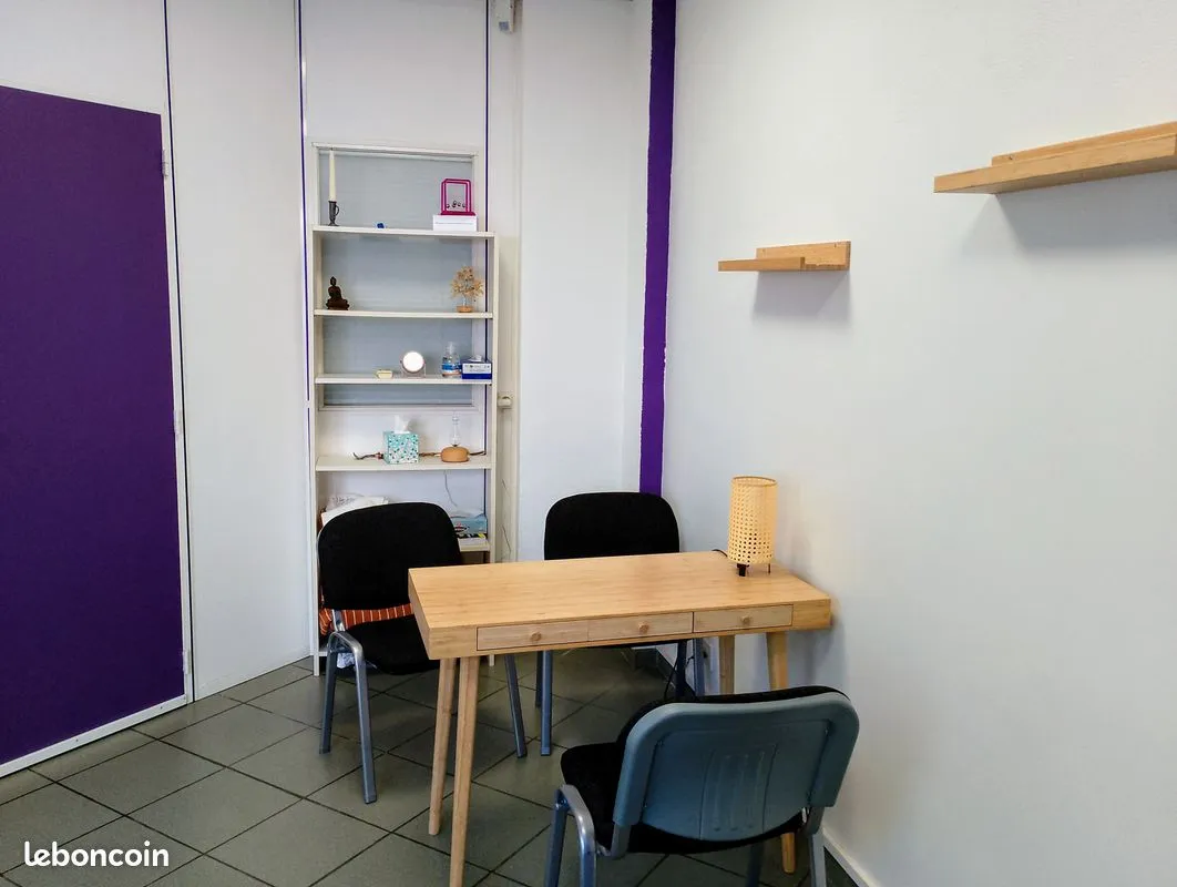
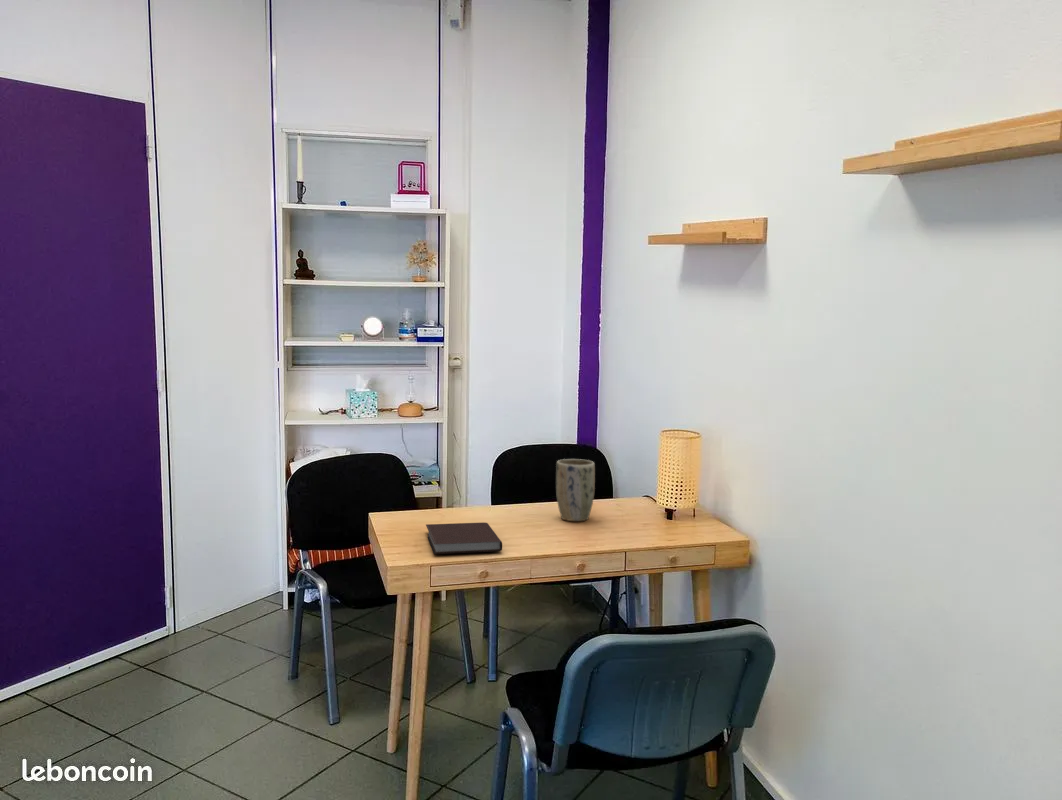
+ notebook (462, 537)
+ plant pot (575, 490)
